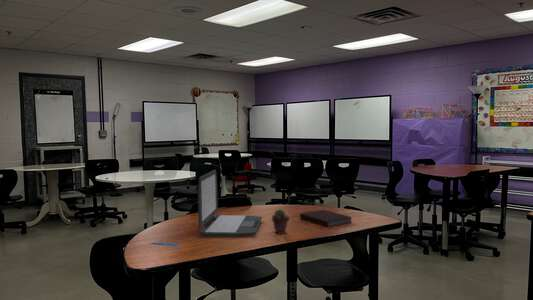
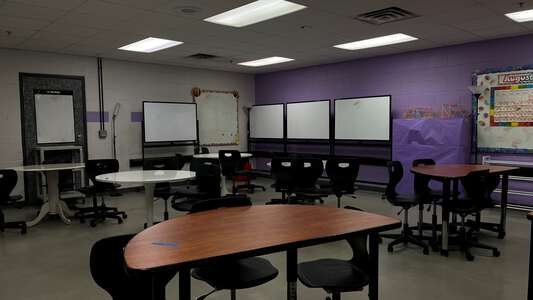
- laptop (233, 215)
- notebook (325, 217)
- potted succulent (280, 220)
